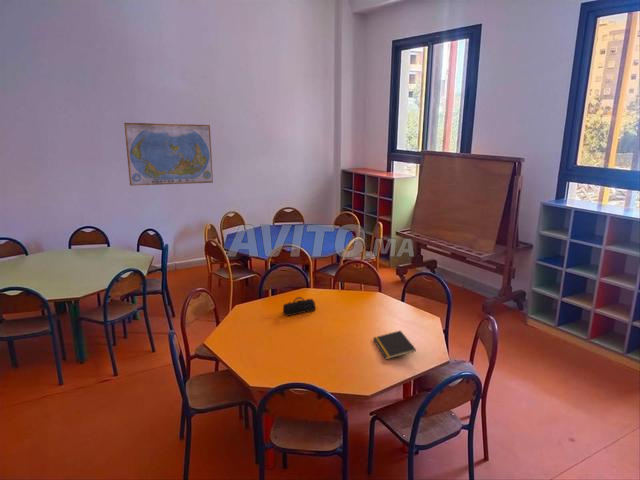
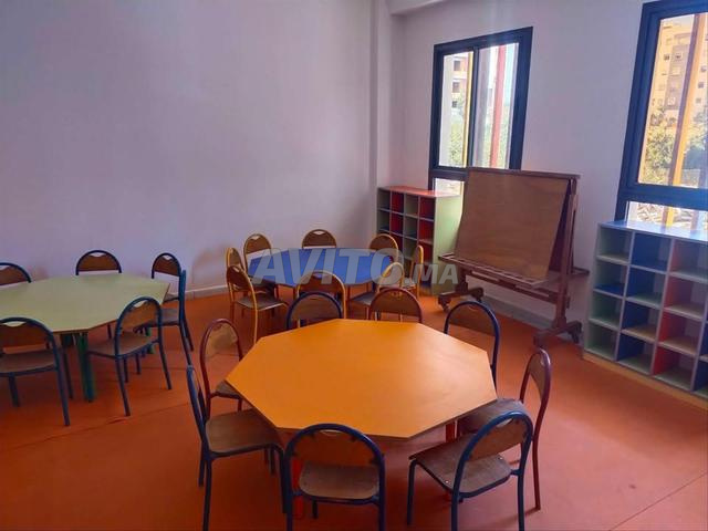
- notepad (393, 344)
- pencil case (299, 304)
- world map (171, 154)
